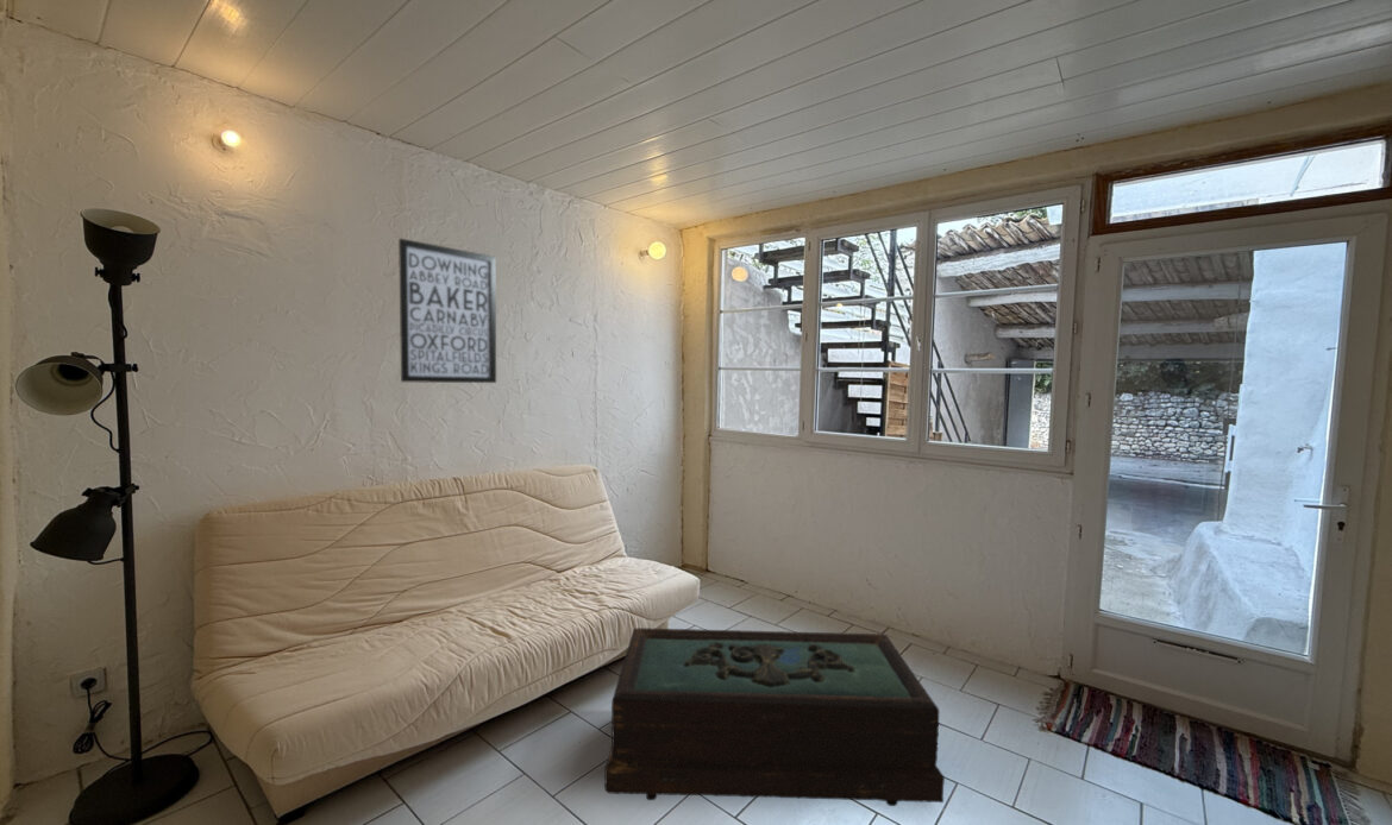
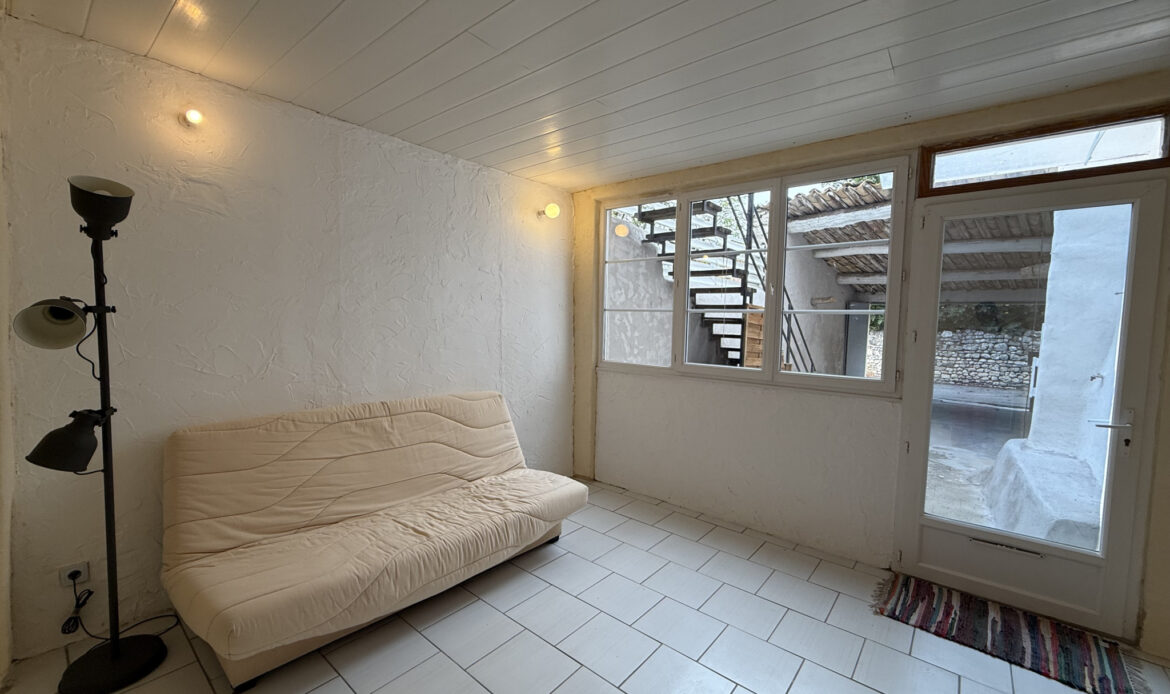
- wall art (451, 315)
- coffee table (765, 707)
